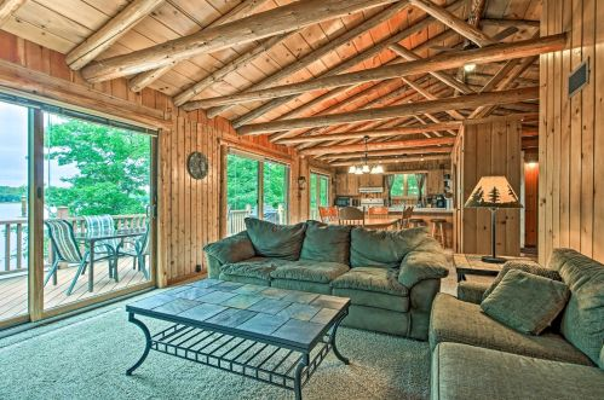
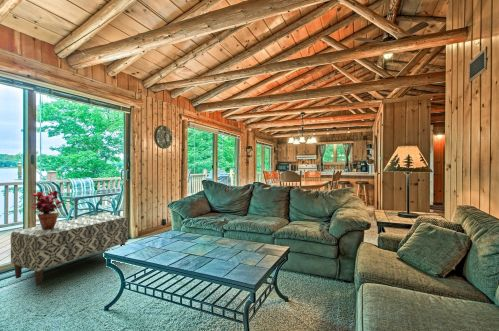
+ bench (76, 243)
+ potted plant (47, 209)
